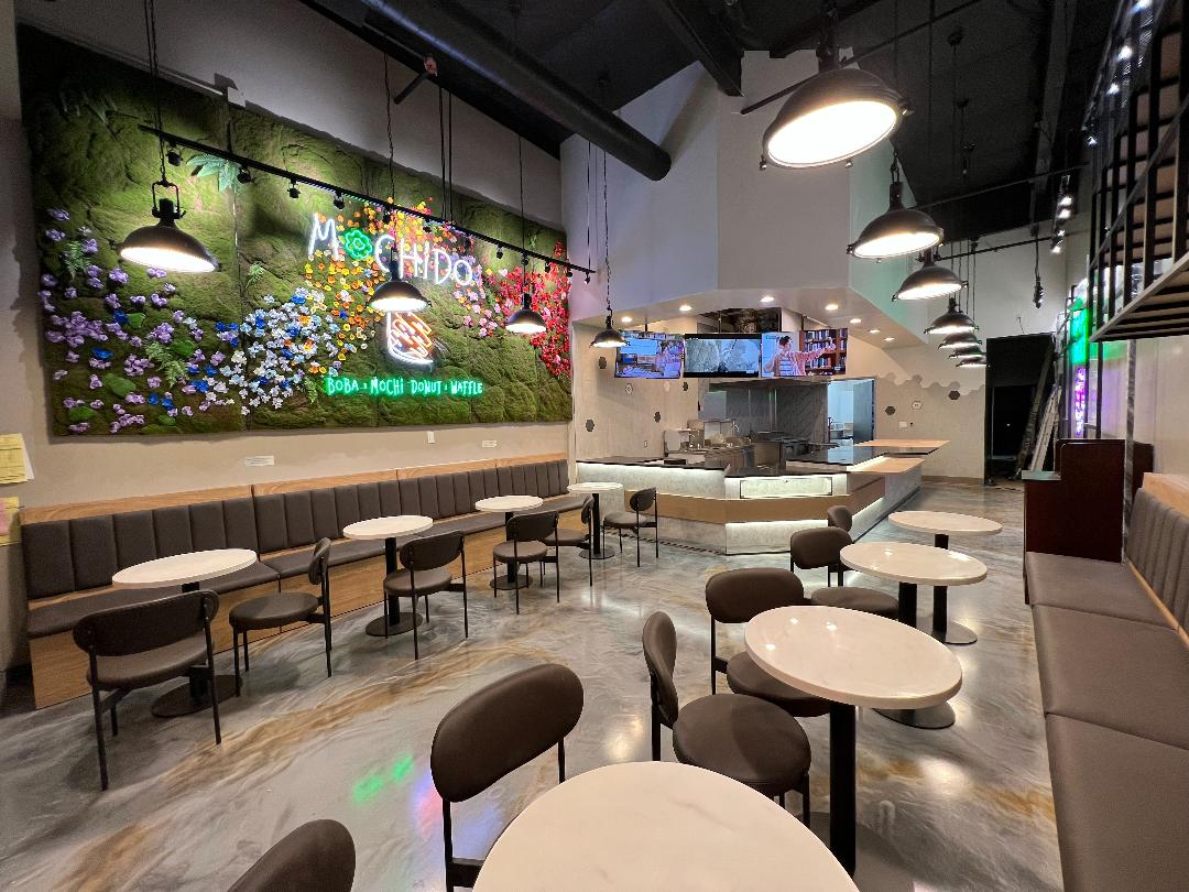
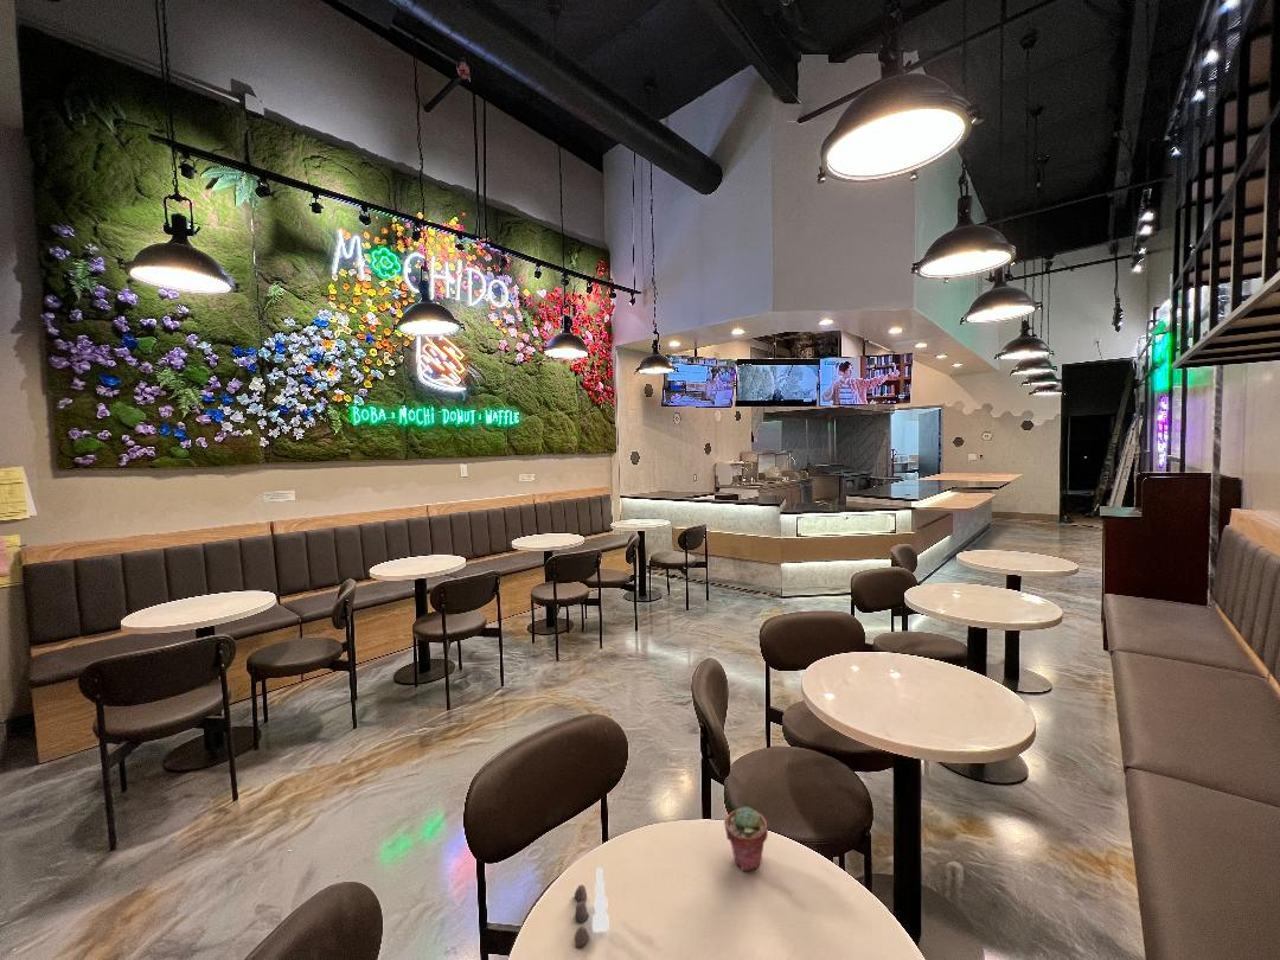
+ salt and pepper shaker set (585, 897)
+ potted succulent (745, 833)
